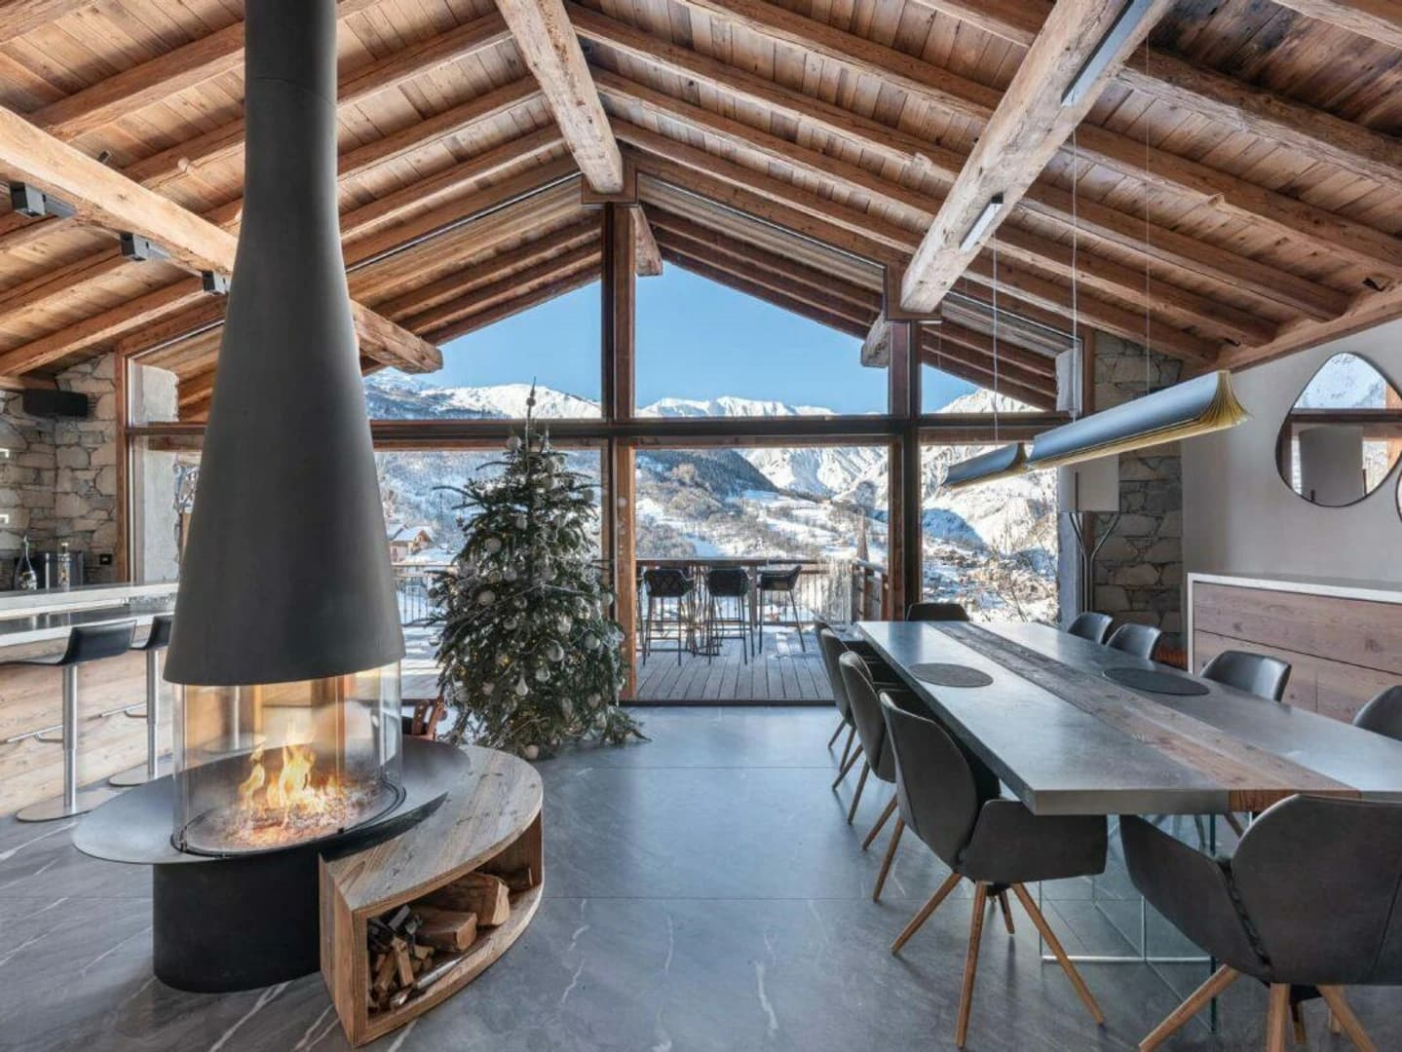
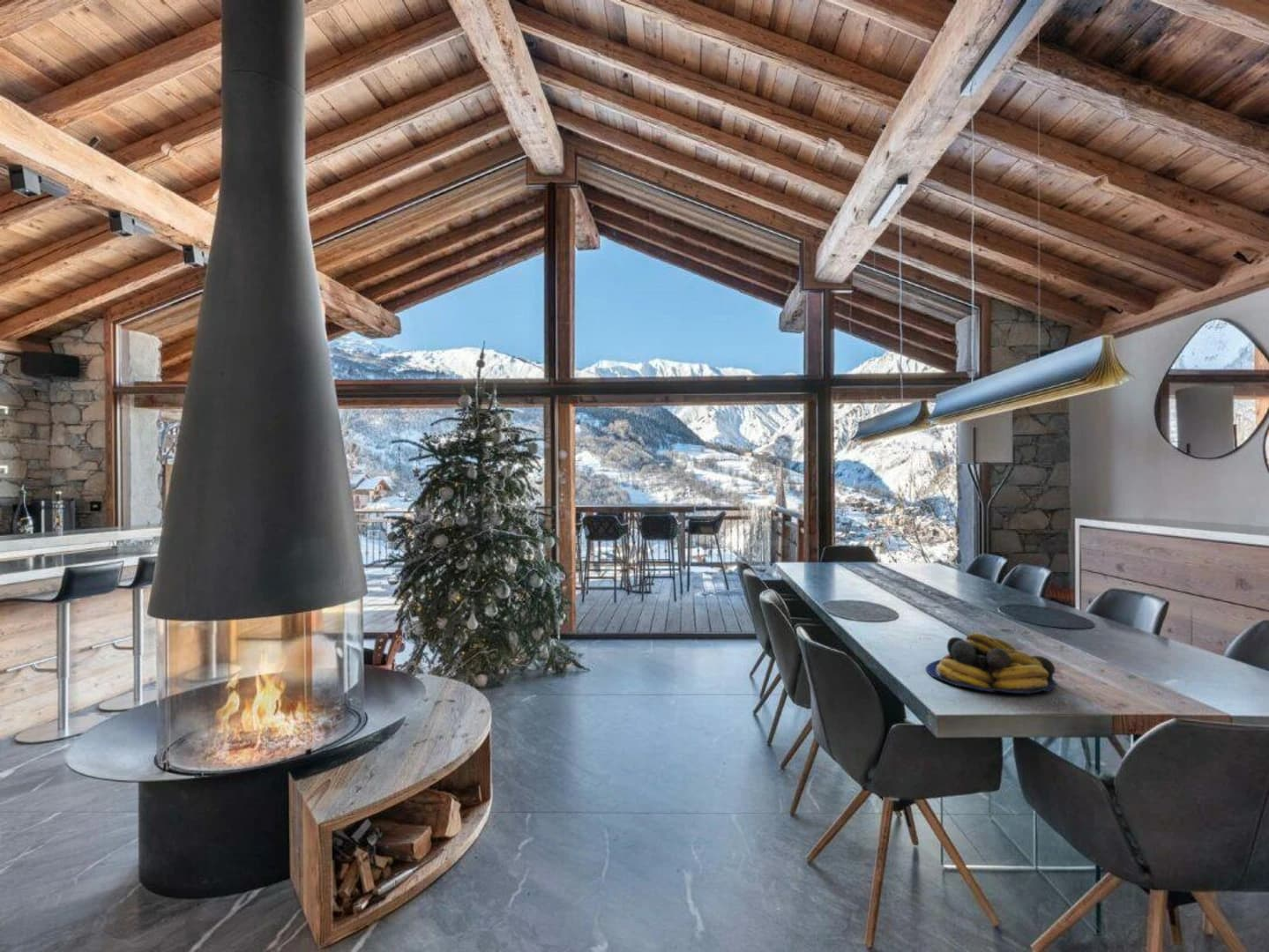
+ fruit bowl (988, 656)
